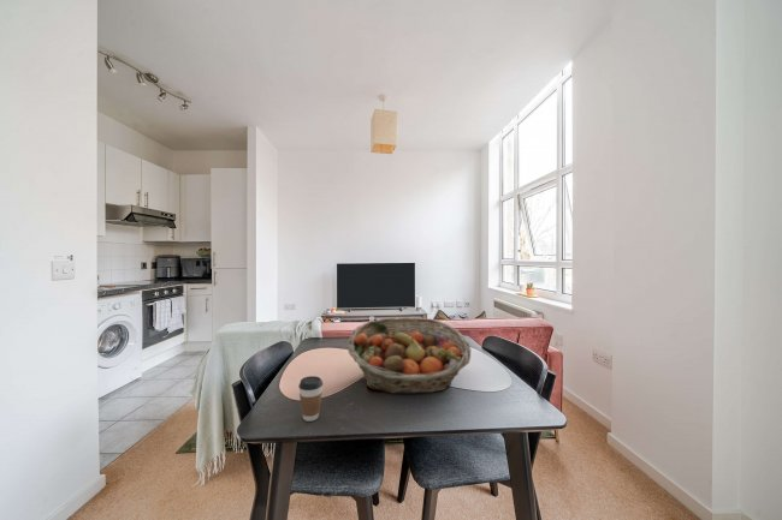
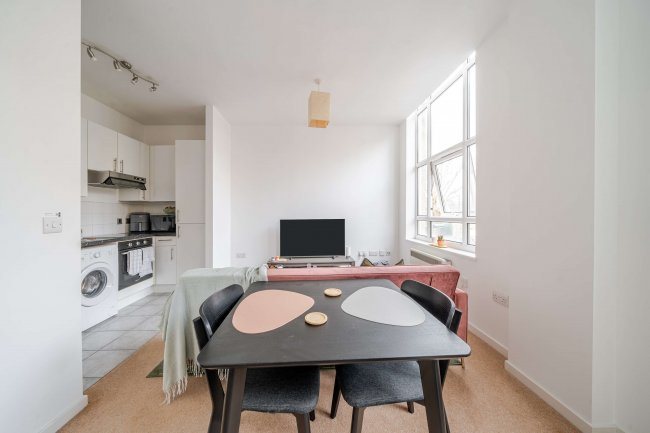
- fruit basket (408, 351)
- coffee cup (310, 398)
